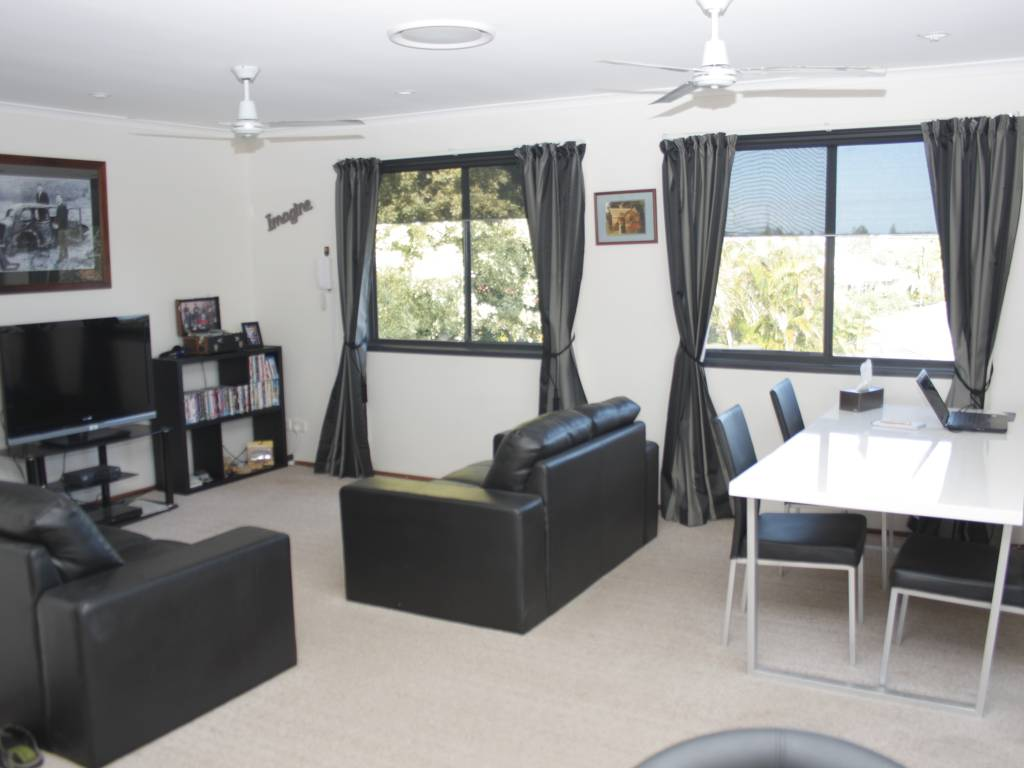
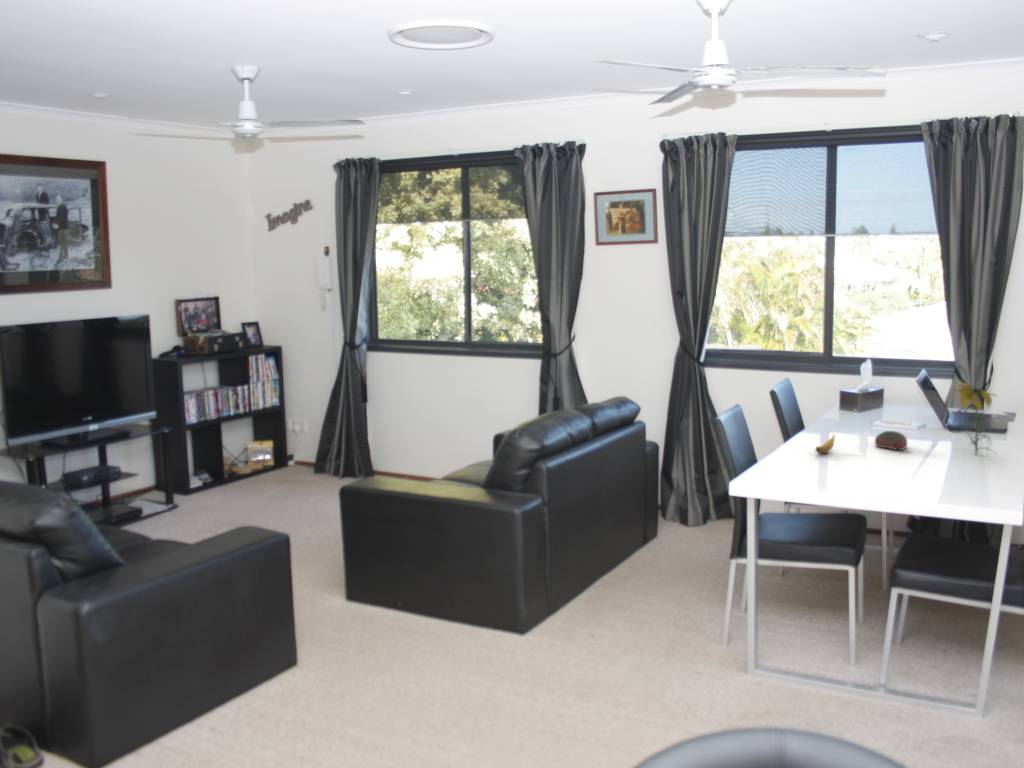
+ banana (825, 445)
+ bowl (890, 439)
+ flower (971, 418)
